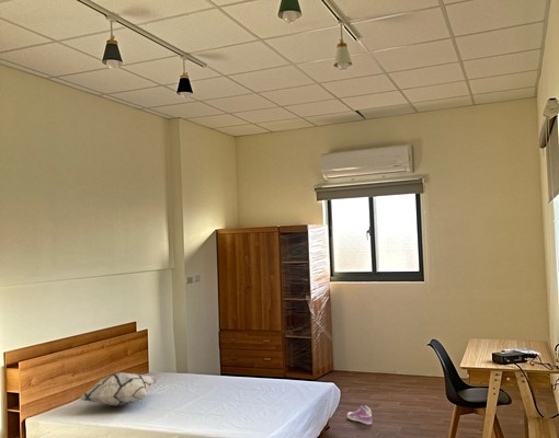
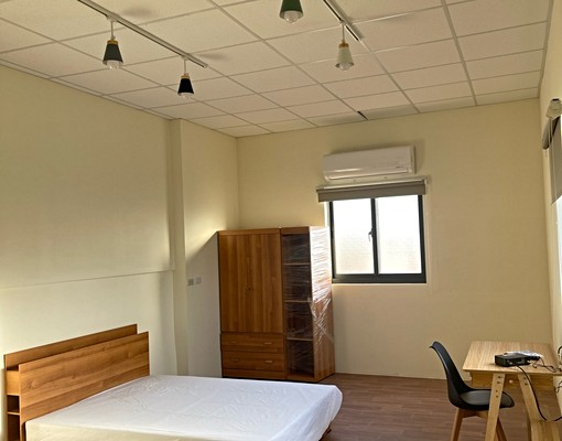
- sneaker (360, 412)
- decorative pillow (121, 388)
